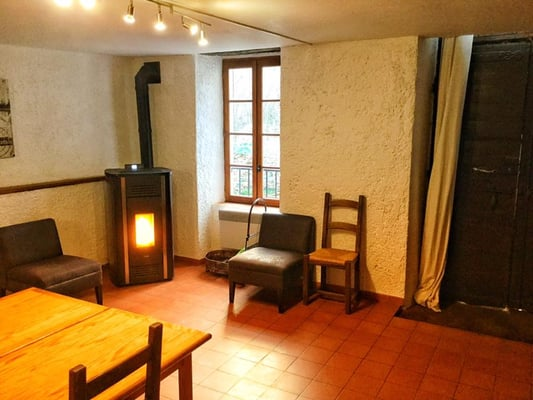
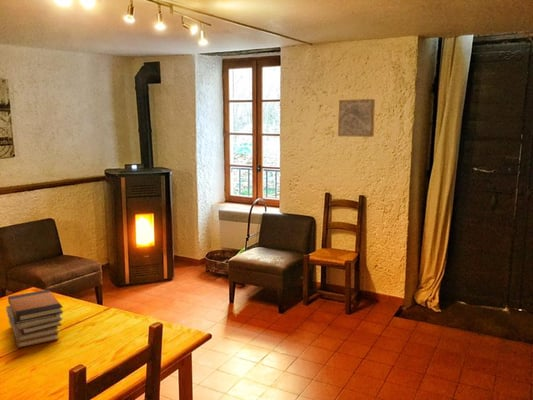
+ book stack (34, 316)
+ wall art (356, 118)
